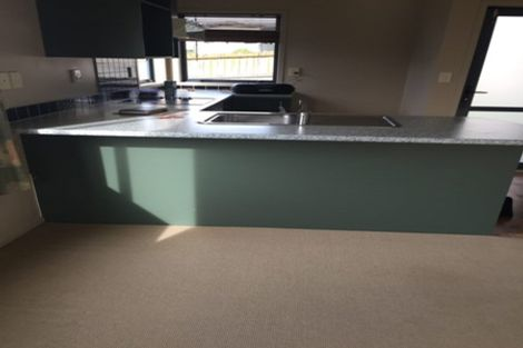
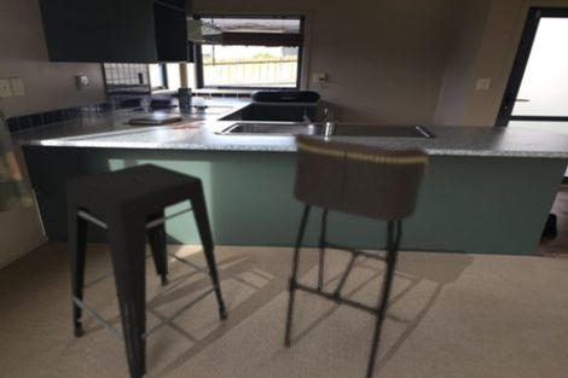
+ stool (145, 258)
+ bar stool (346, 246)
